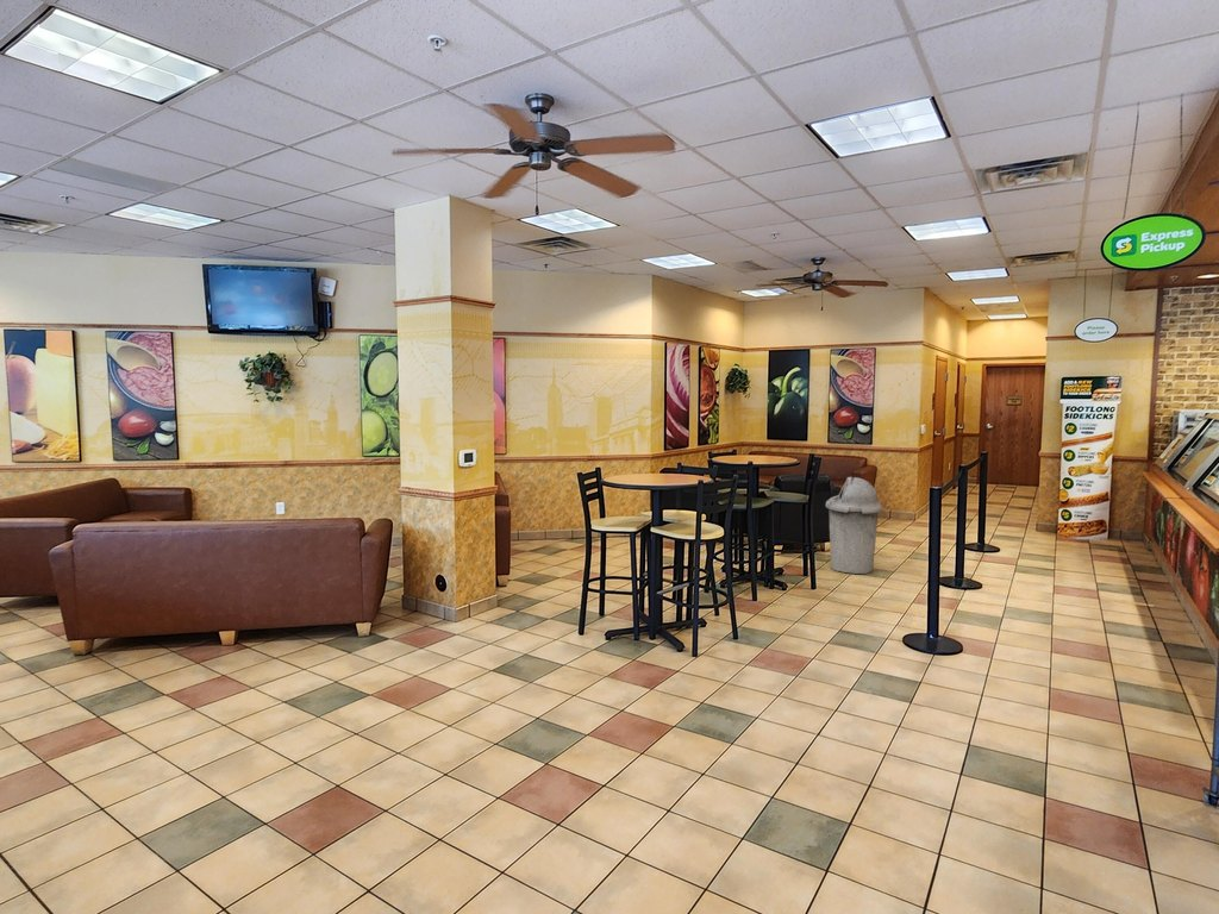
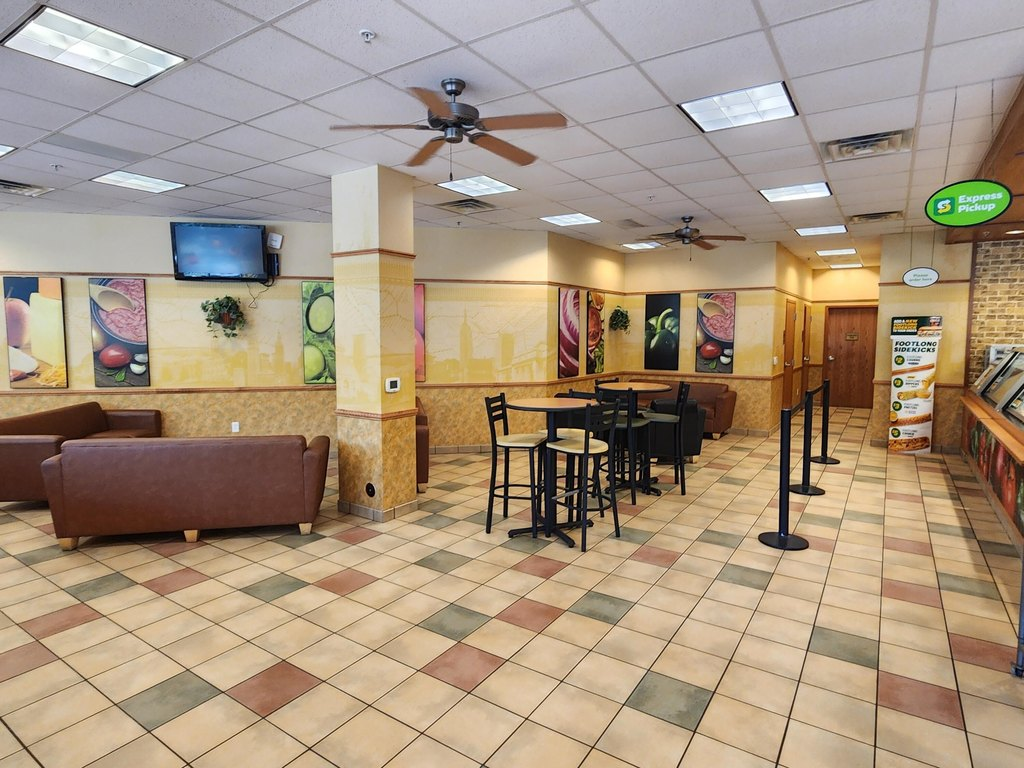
- trash can (852, 522)
